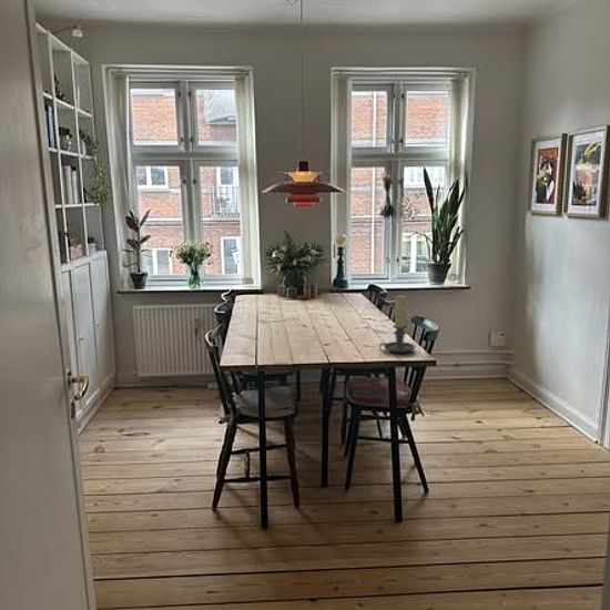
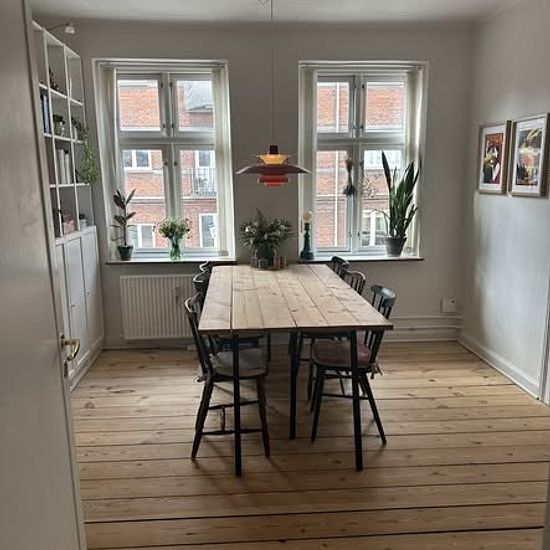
- candle holder (397, 323)
